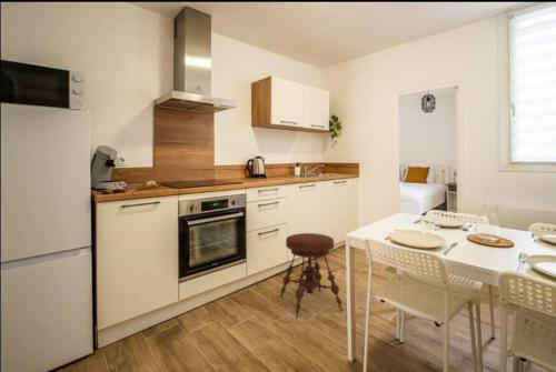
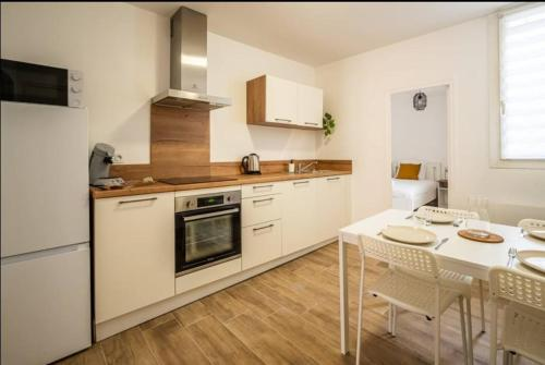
- stool (309, 269)
